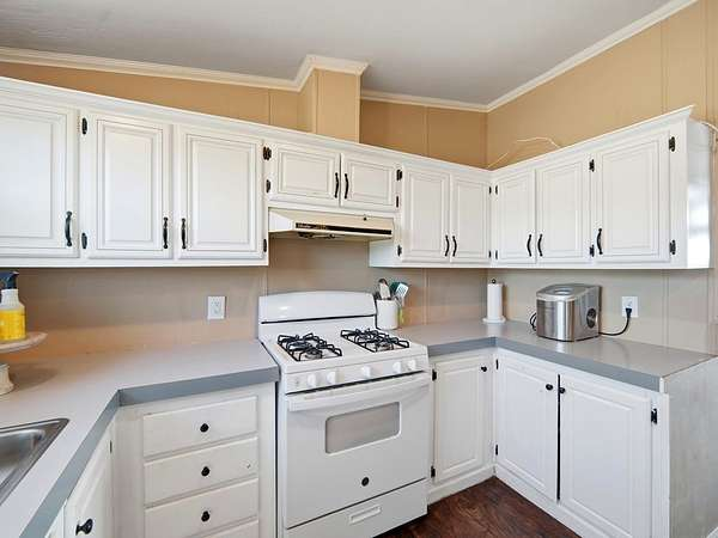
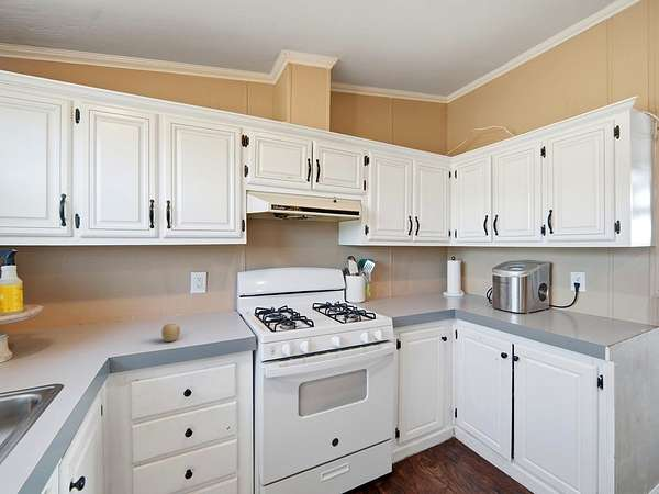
+ apple (170, 332)
